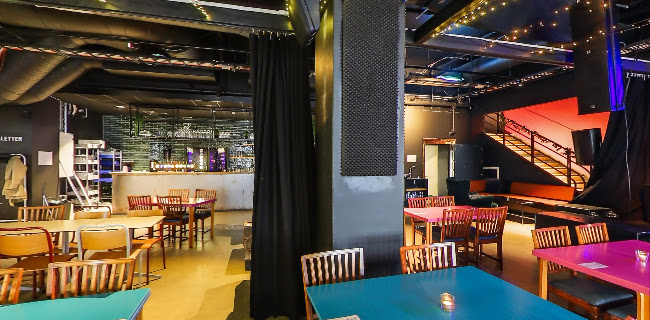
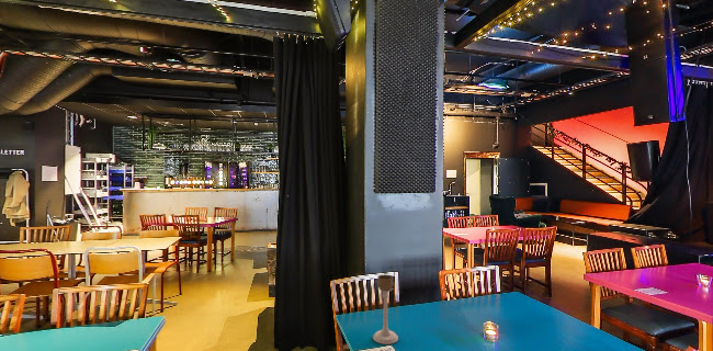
+ candle holder (385, 307)
